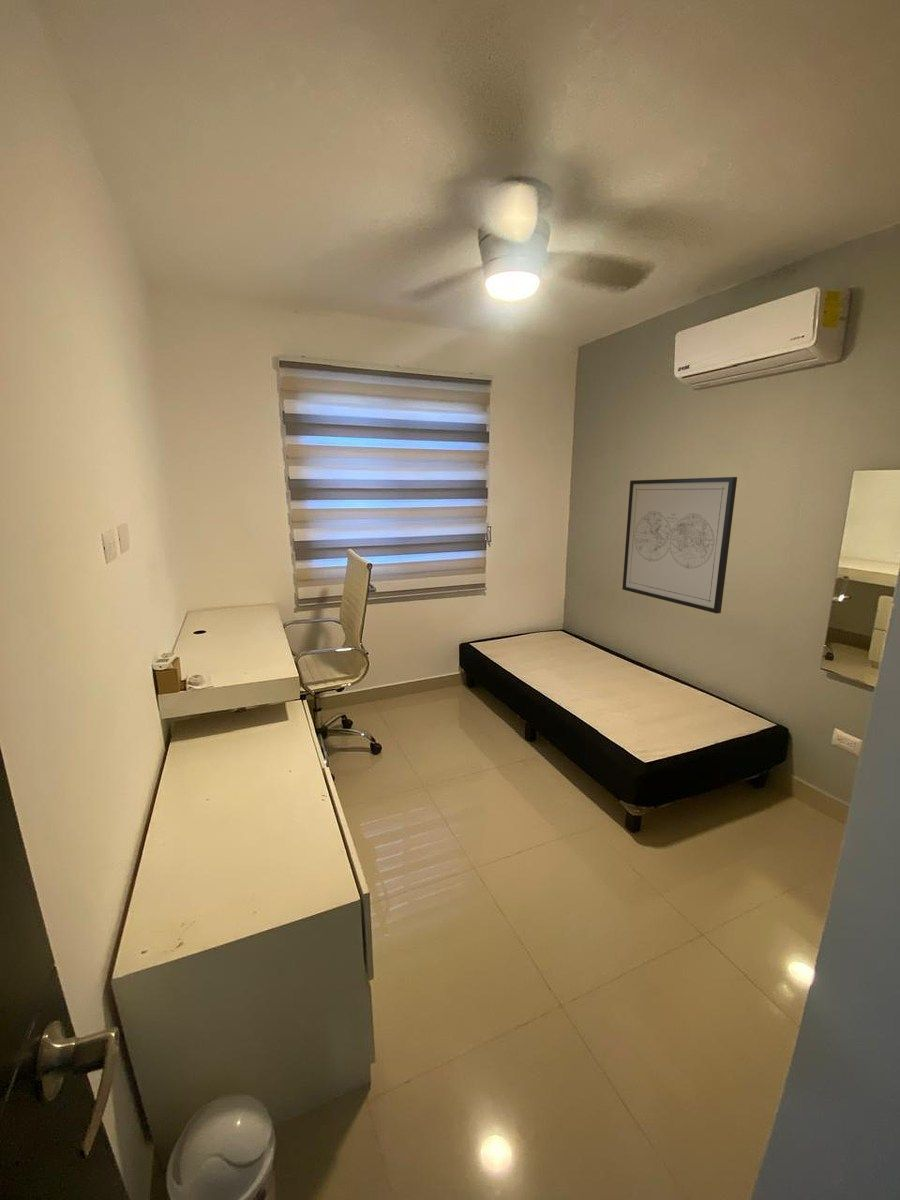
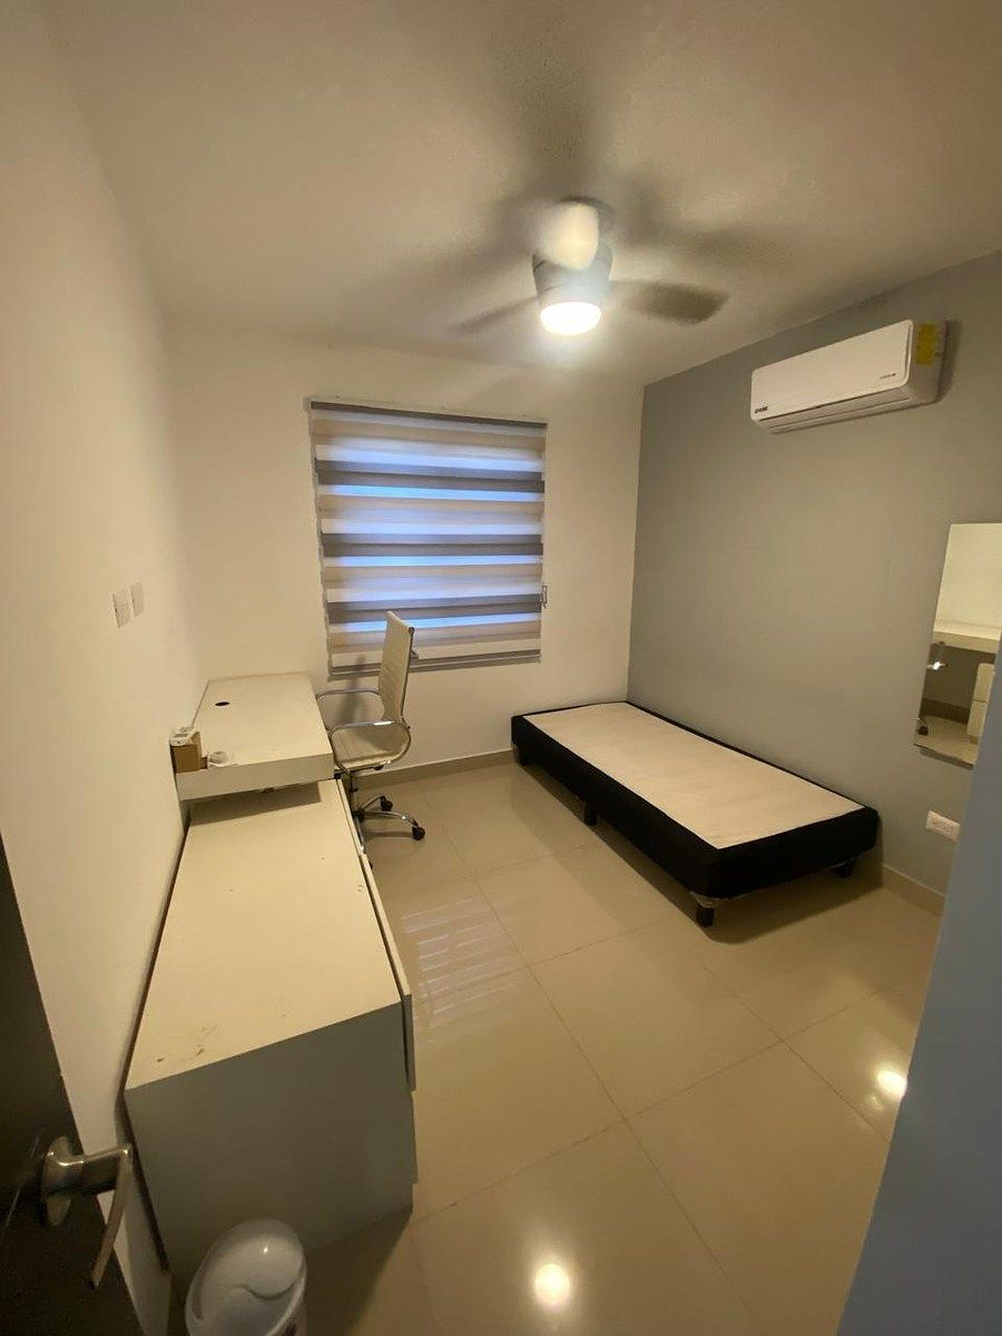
- wall art (671, 541)
